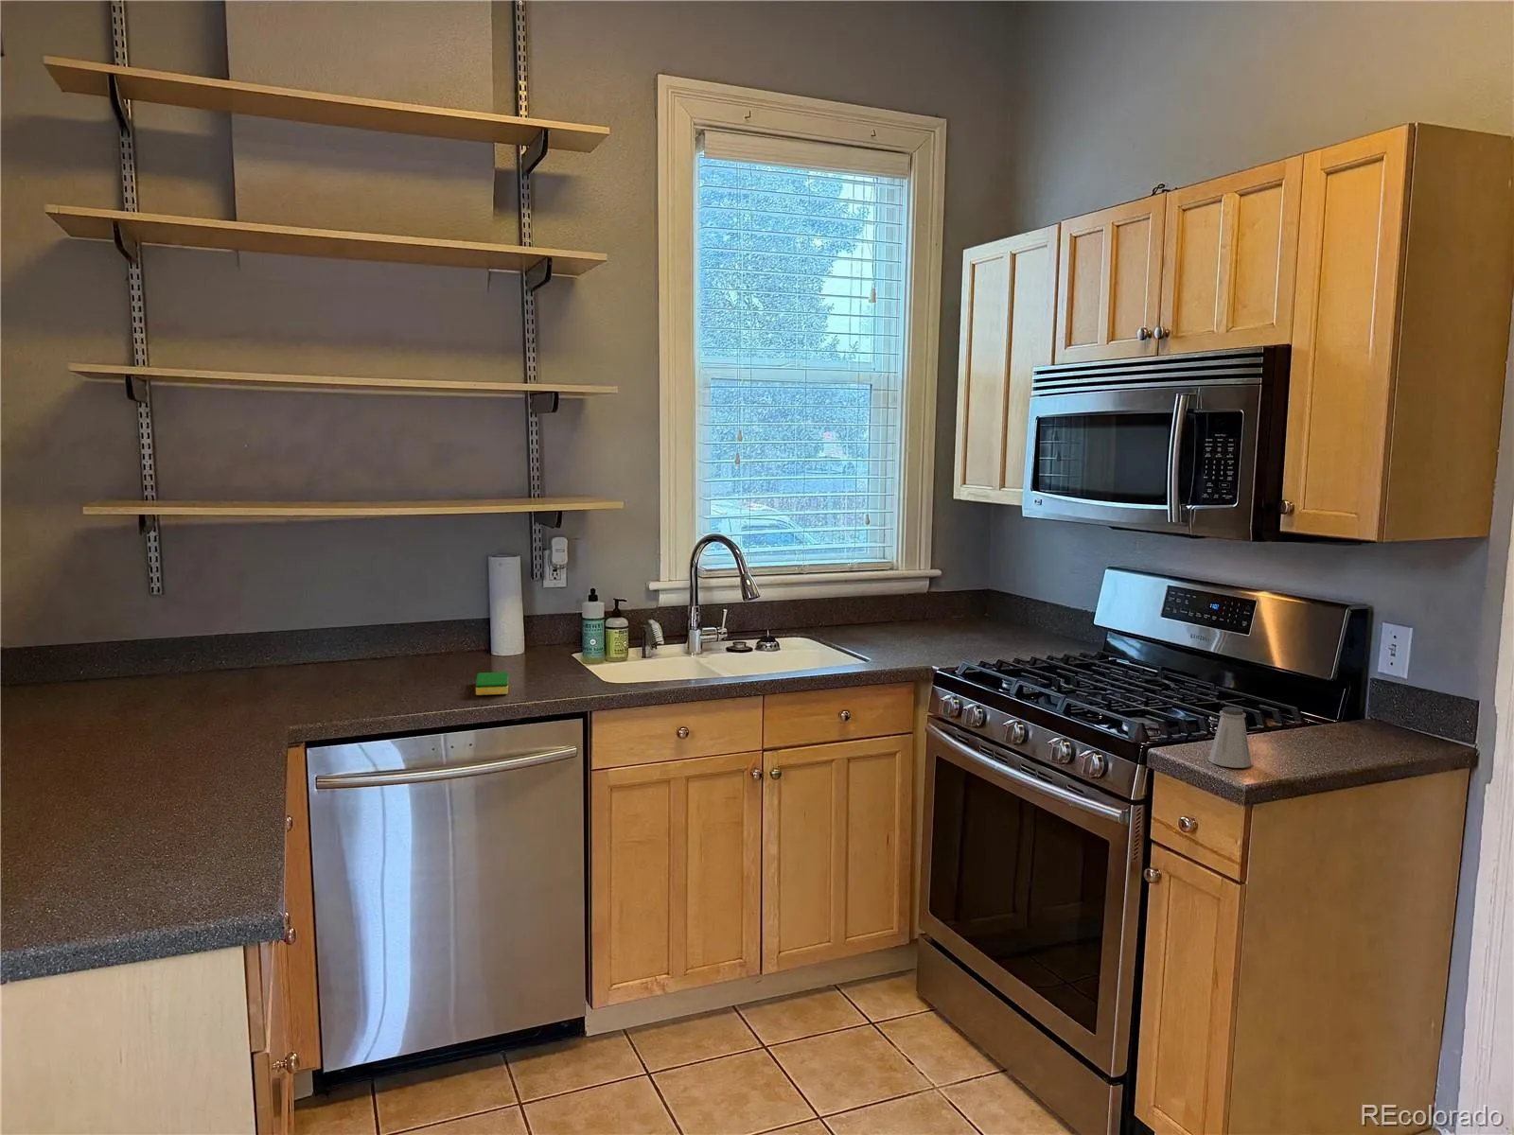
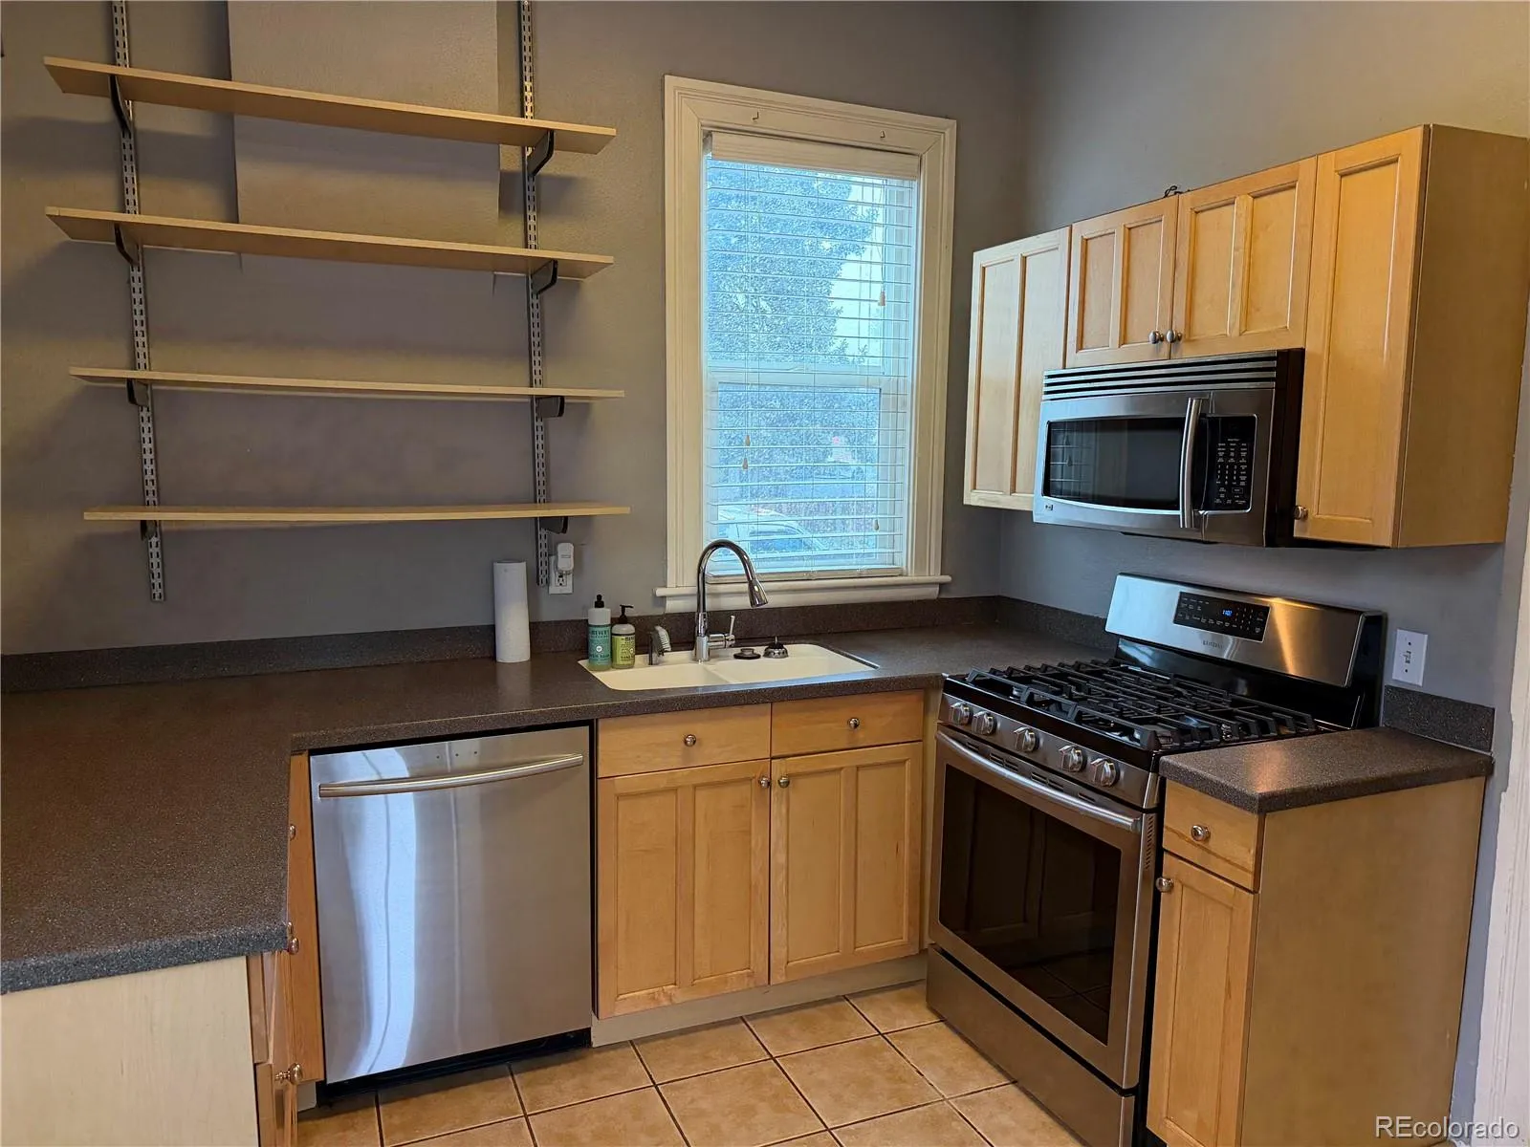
- dish sponge (492, 683)
- saltshaker (1231, 734)
